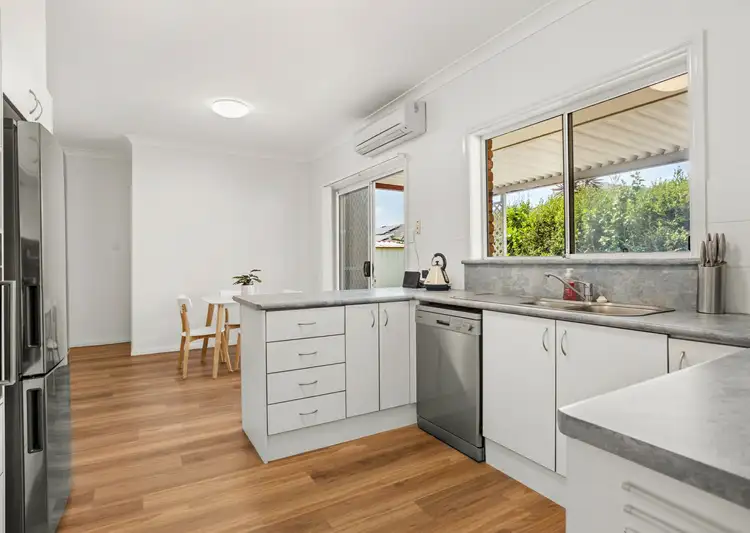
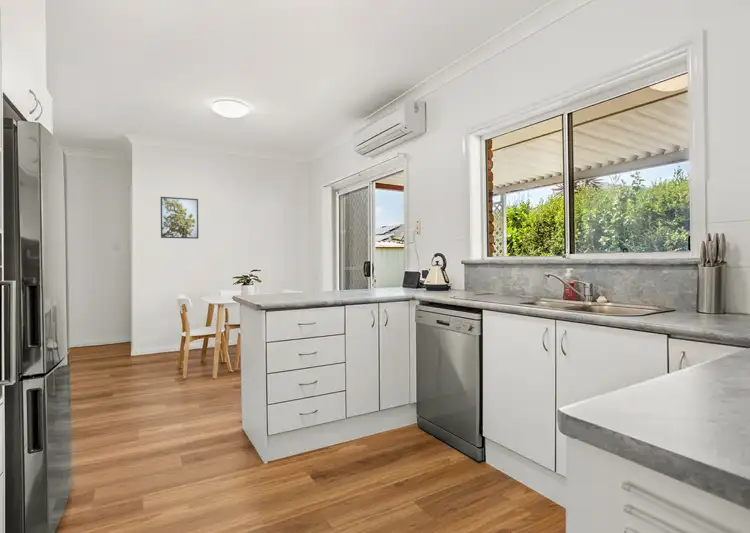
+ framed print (179, 218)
